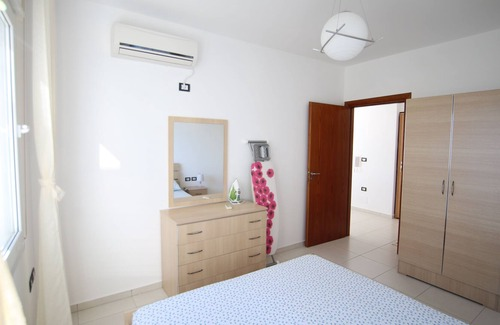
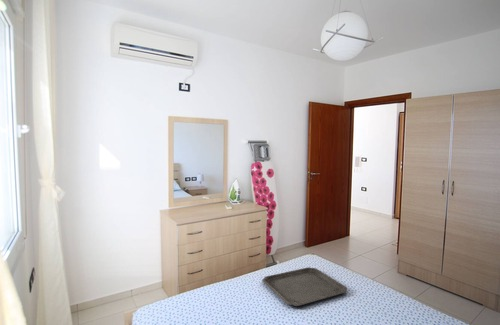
+ tray (303, 285)
